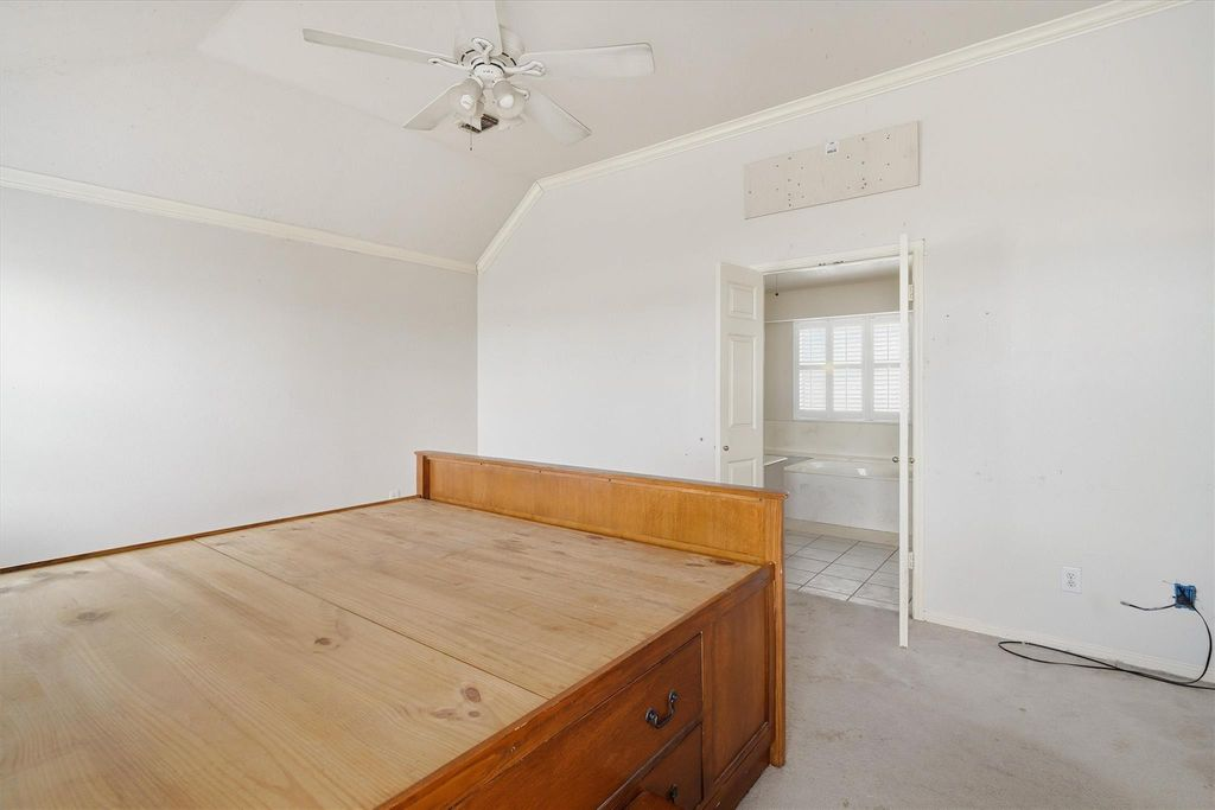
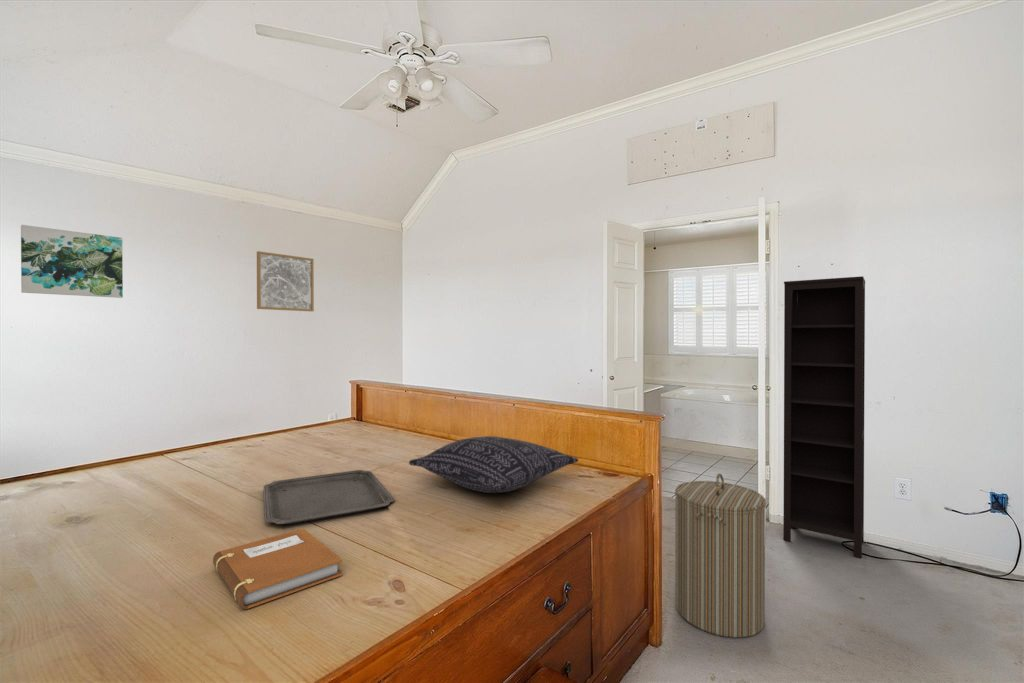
+ bookcase (823, 411)
+ pillow (494, 461)
+ notebook (275, 562)
+ wall art (286, 282)
+ tray (326, 494)
+ laundry hamper (718, 543)
+ wall art (74, 263)
